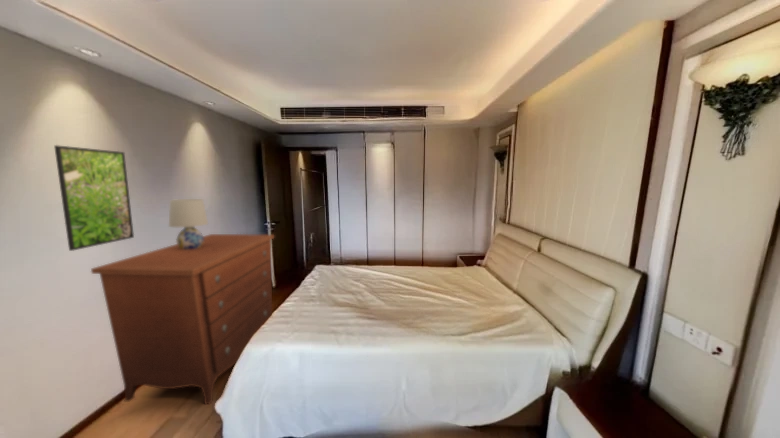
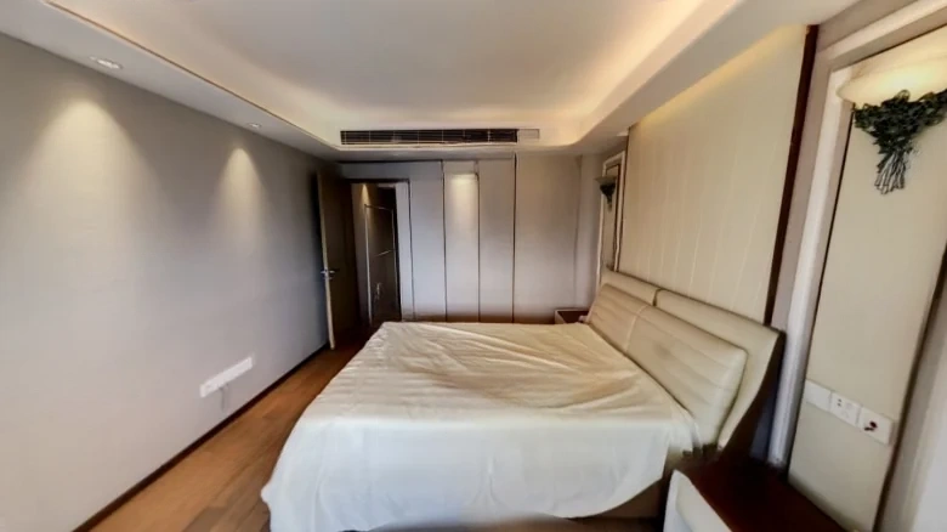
- table lamp (188, 223)
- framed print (99, 197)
- dresser (209, 304)
